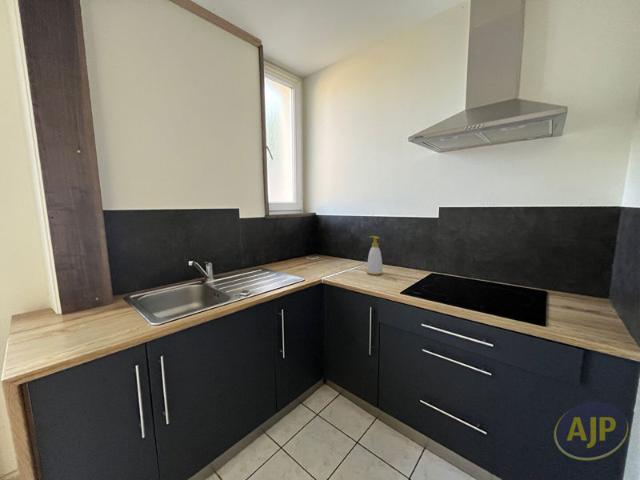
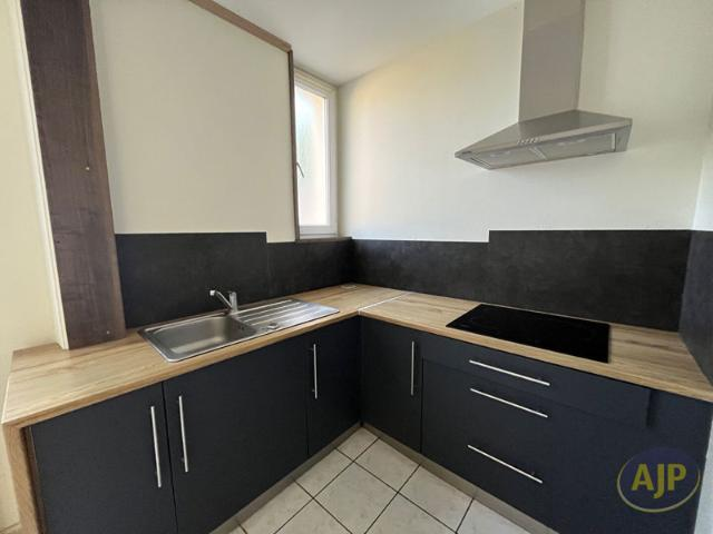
- soap bottle (374, 254)
